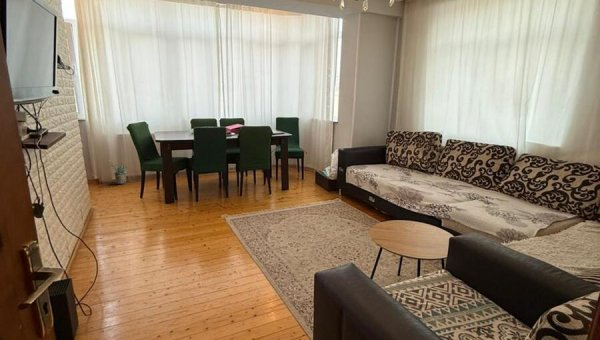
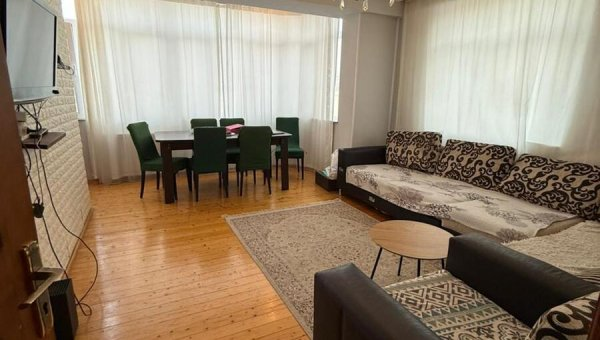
- potted plant (119, 171)
